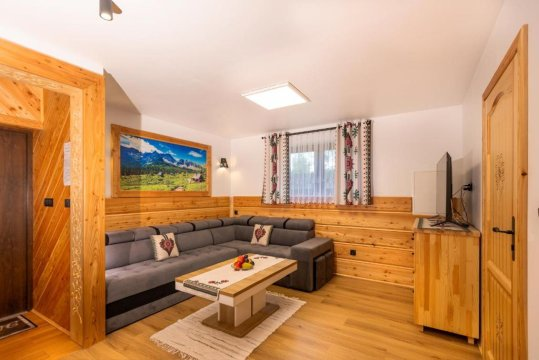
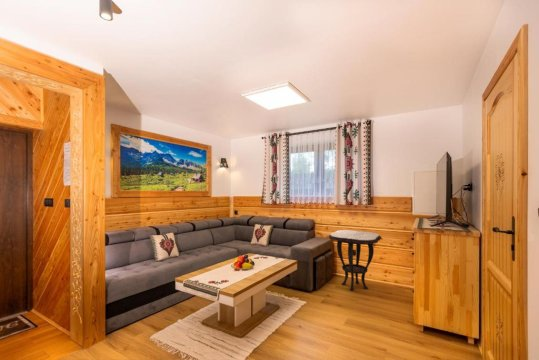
+ side table (356, 260)
